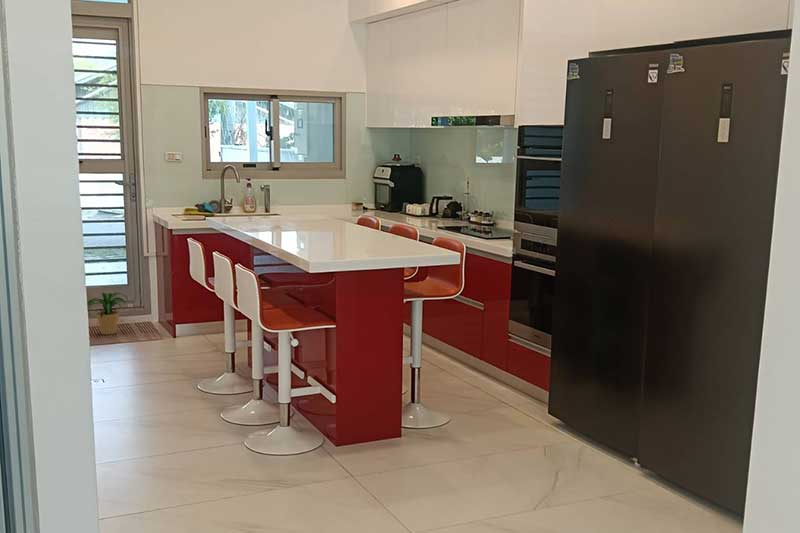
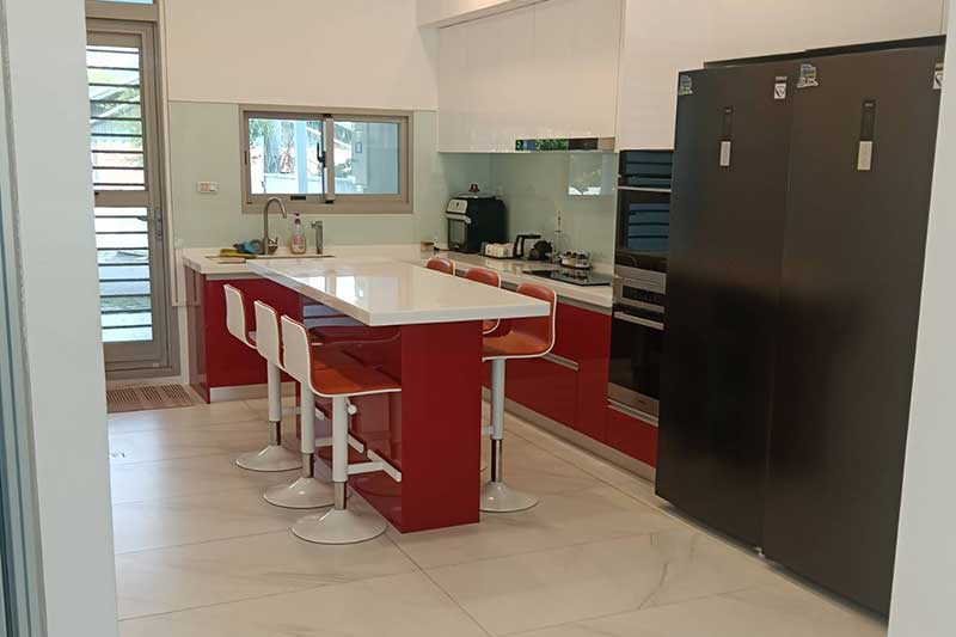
- potted plant (107, 313)
